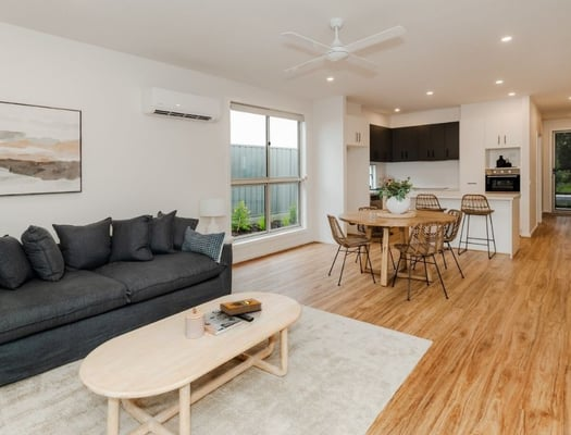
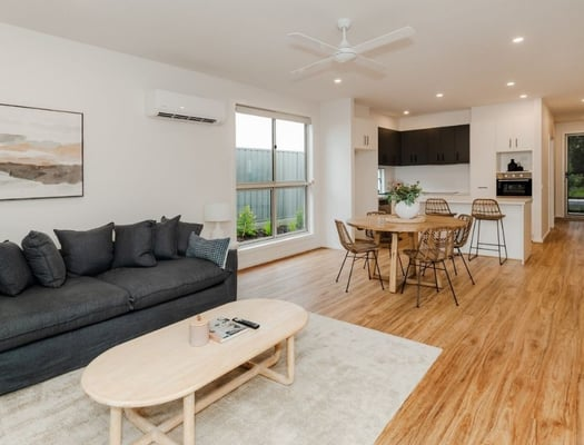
- hardback book (240, 306)
